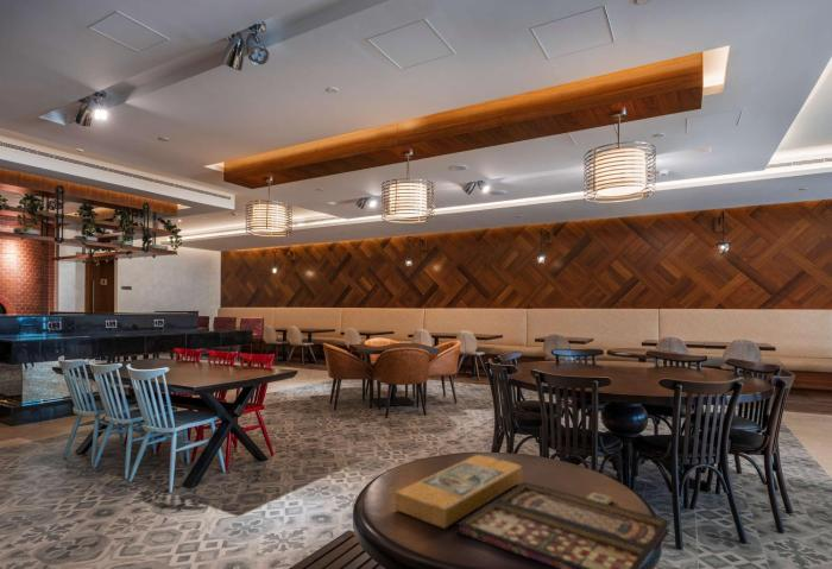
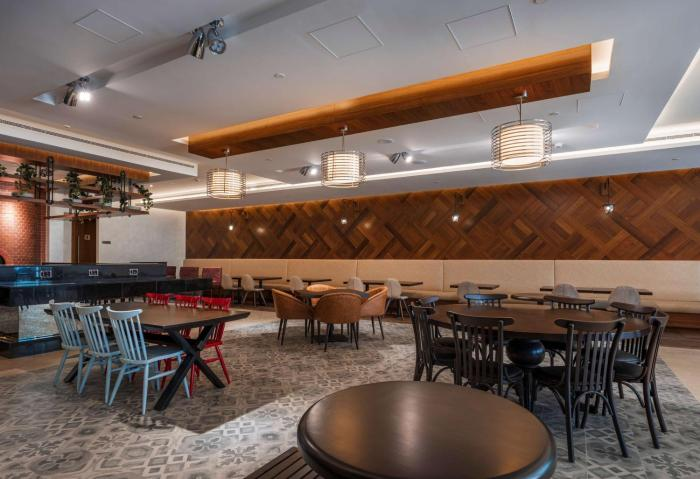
- board game (534, 504)
